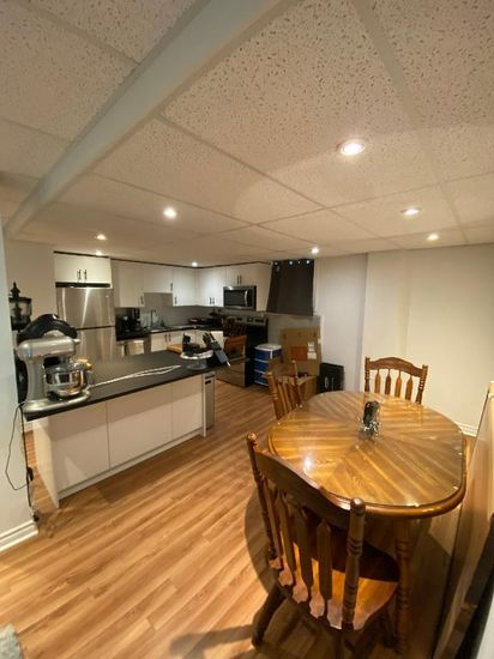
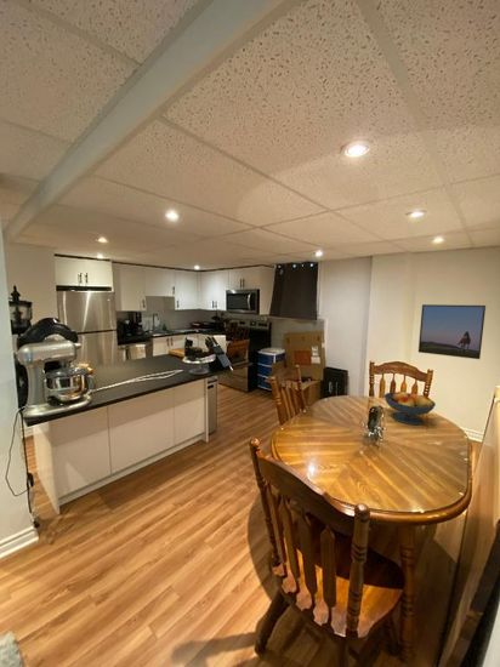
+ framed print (449, 330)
+ fruit bowl (408, 405)
